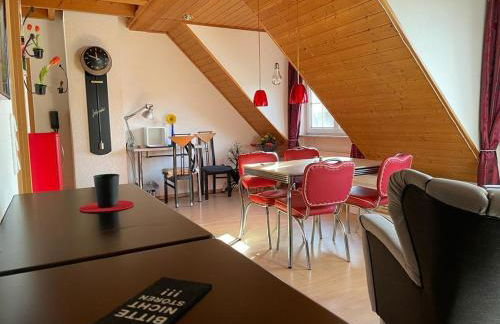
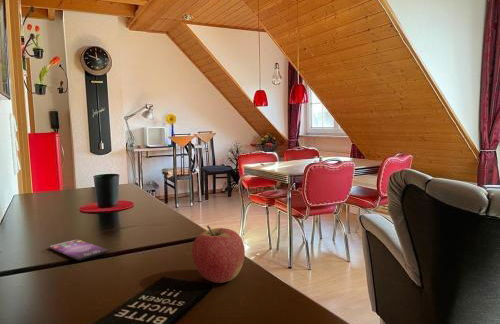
+ apple (218, 251)
+ smartphone (78, 249)
